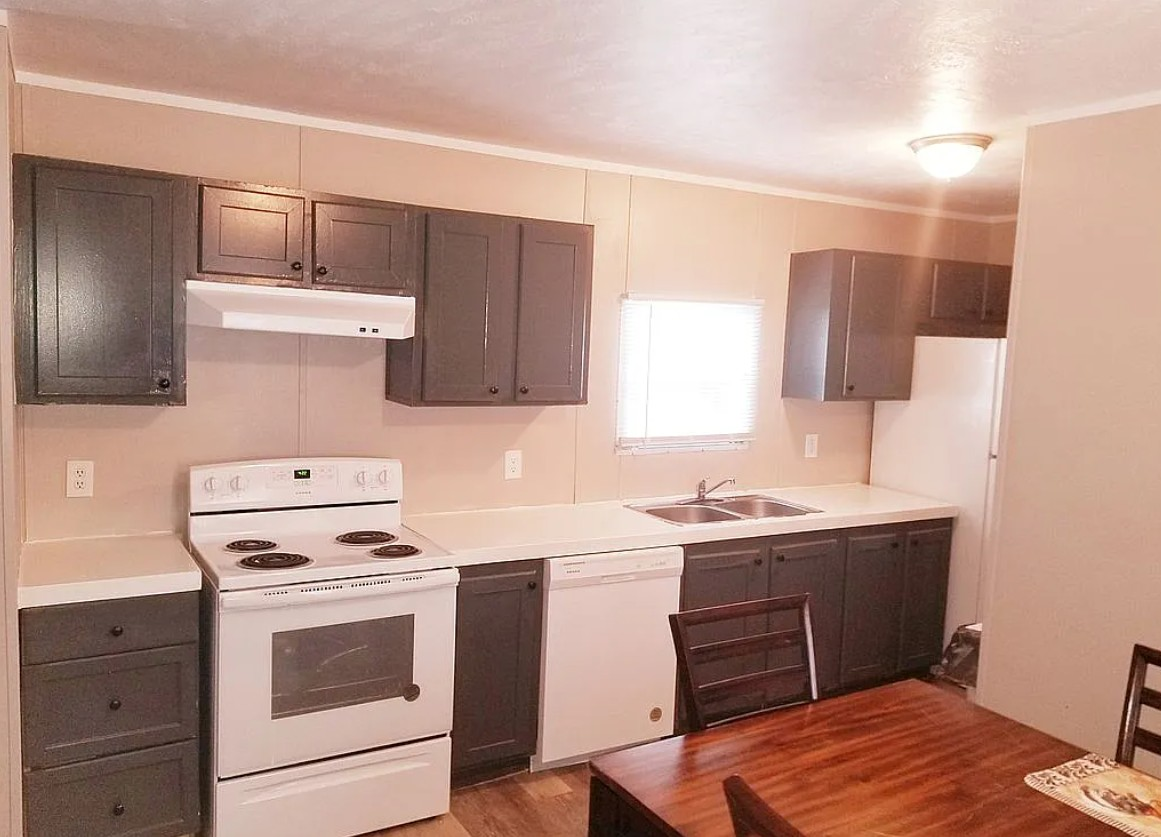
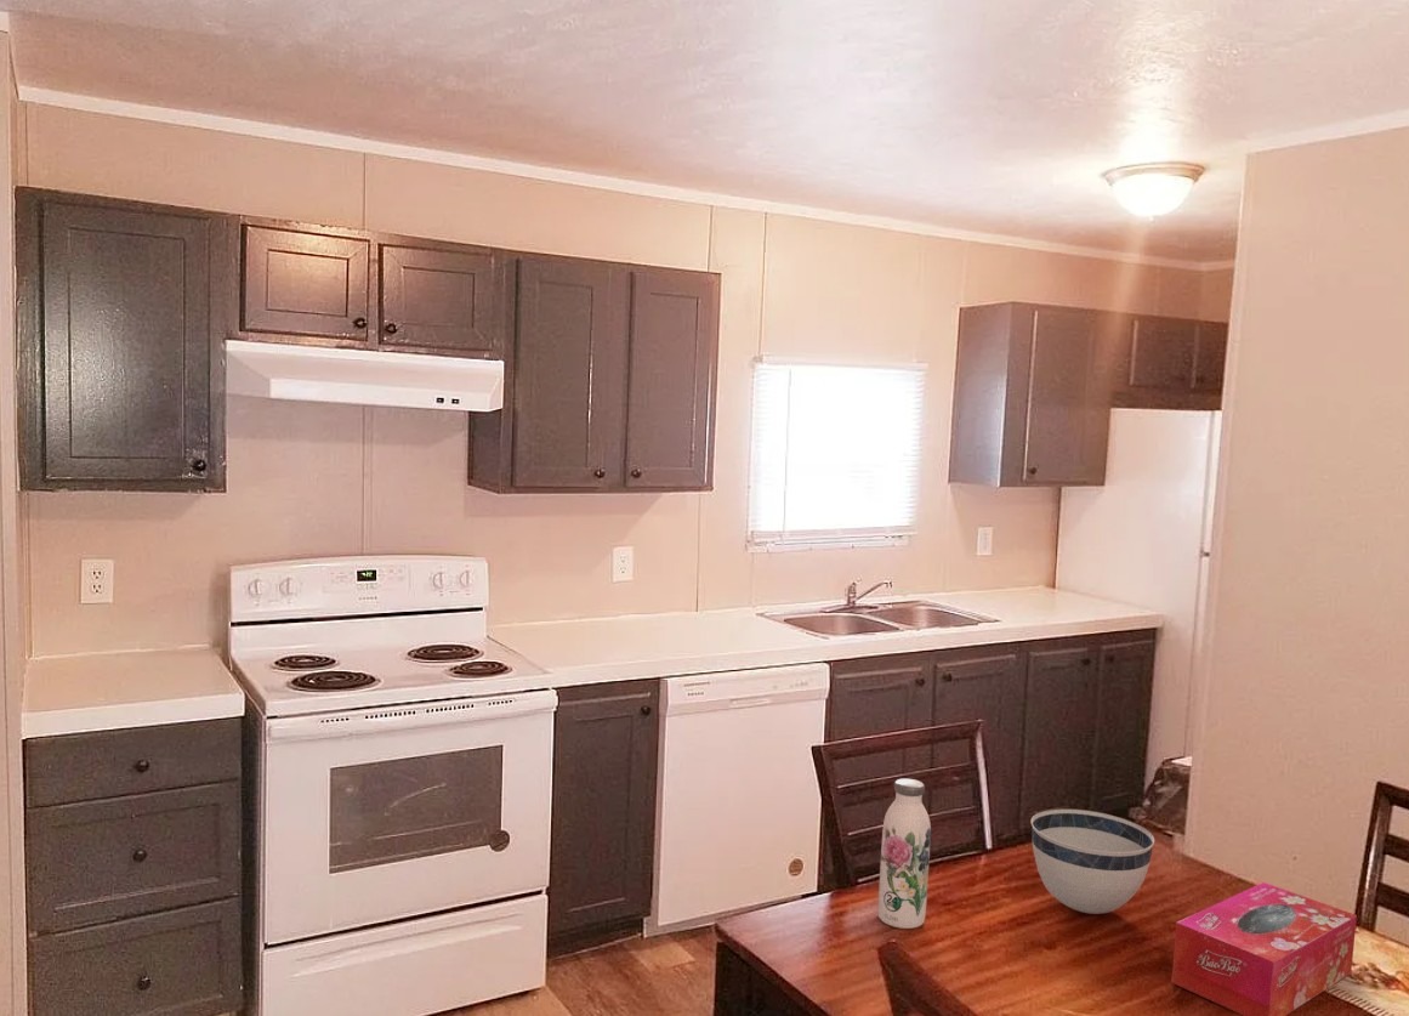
+ water bottle (905, 850)
+ bowl (1089, 869)
+ tissue box (1265, 948)
